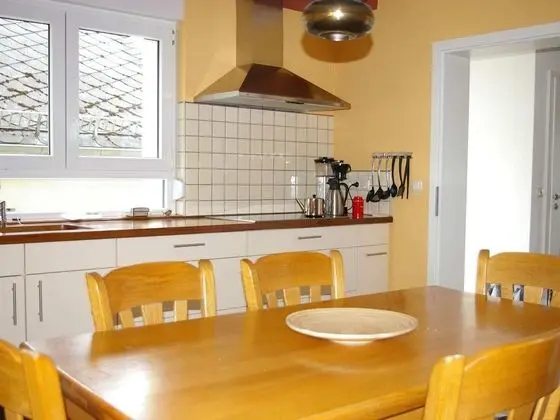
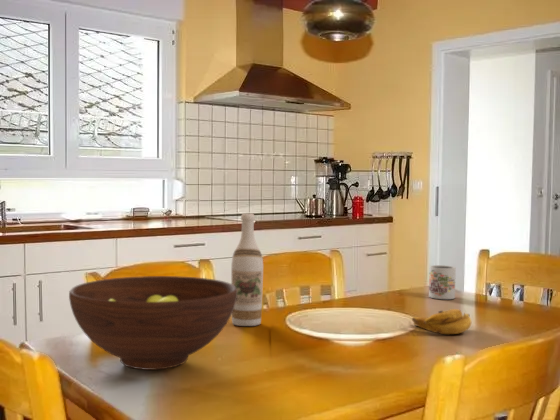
+ fruit bowl (154, 325)
+ wine bottle (247, 268)
+ mug (444, 281)
+ banana (441, 318)
